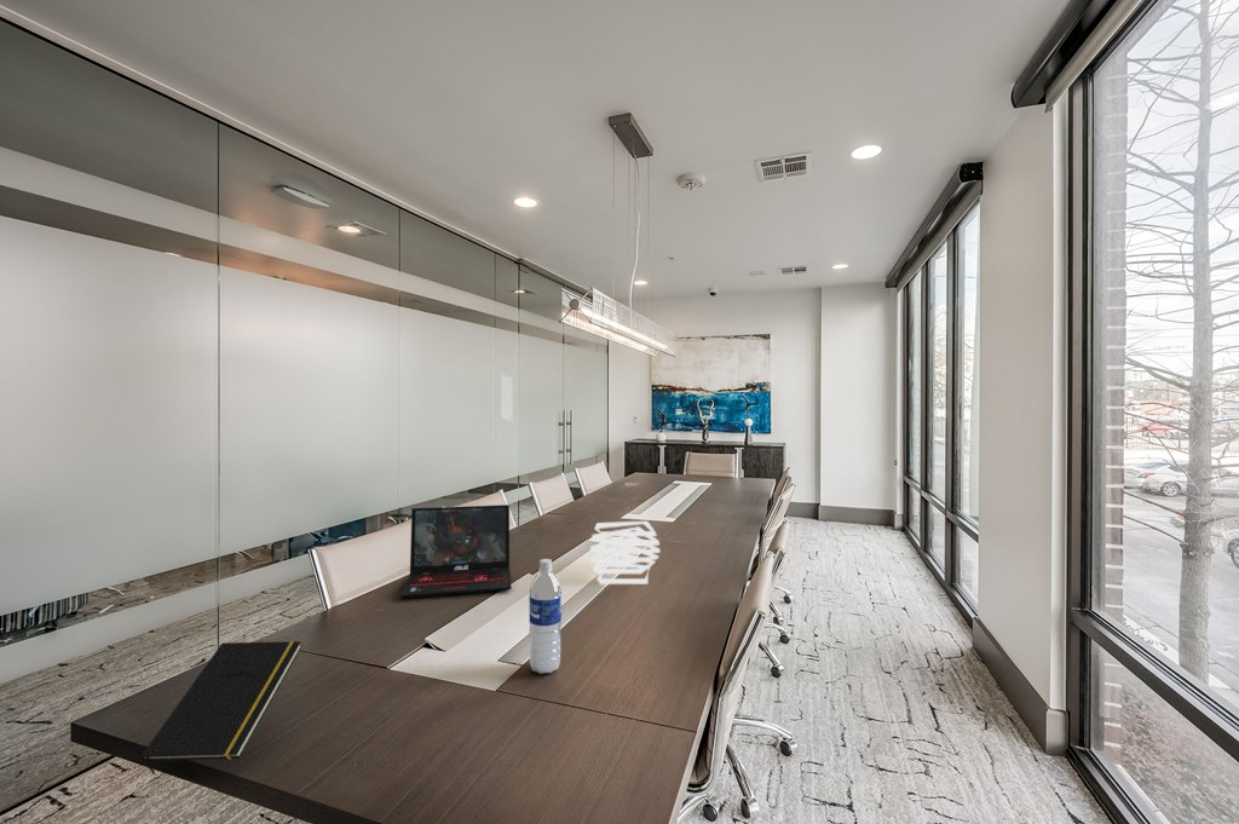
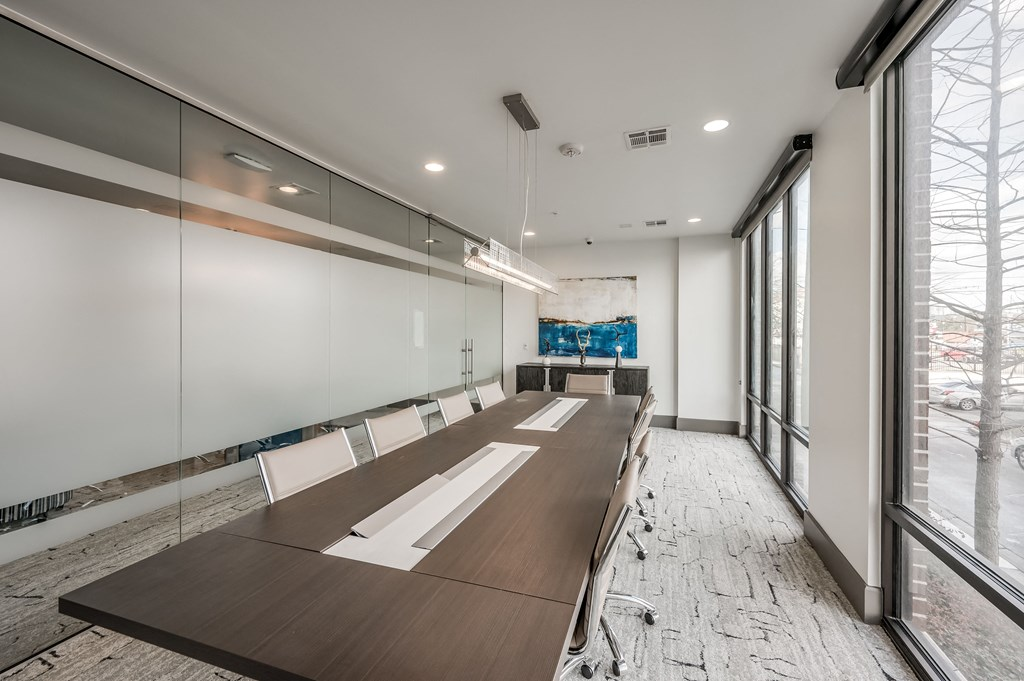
- laptop (459, 547)
- water bottle (544, 613)
- notepad (229, 702)
- ceiling light fixture (624, 551)
